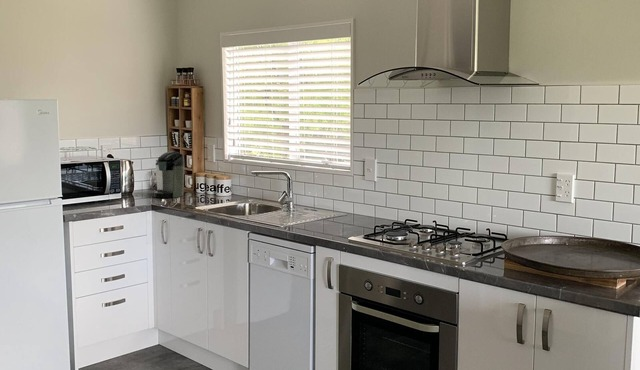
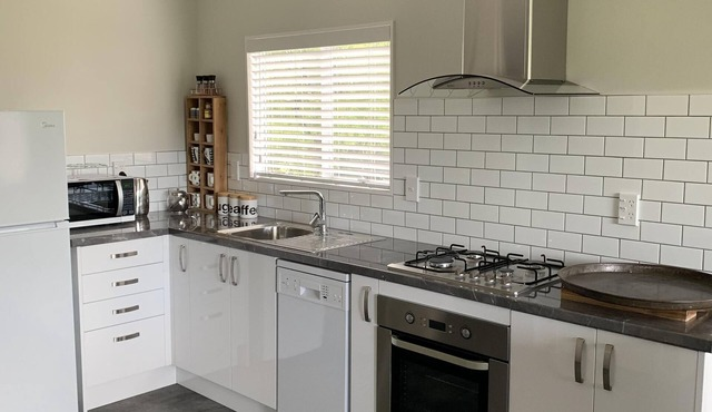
- coffee maker (165, 173)
